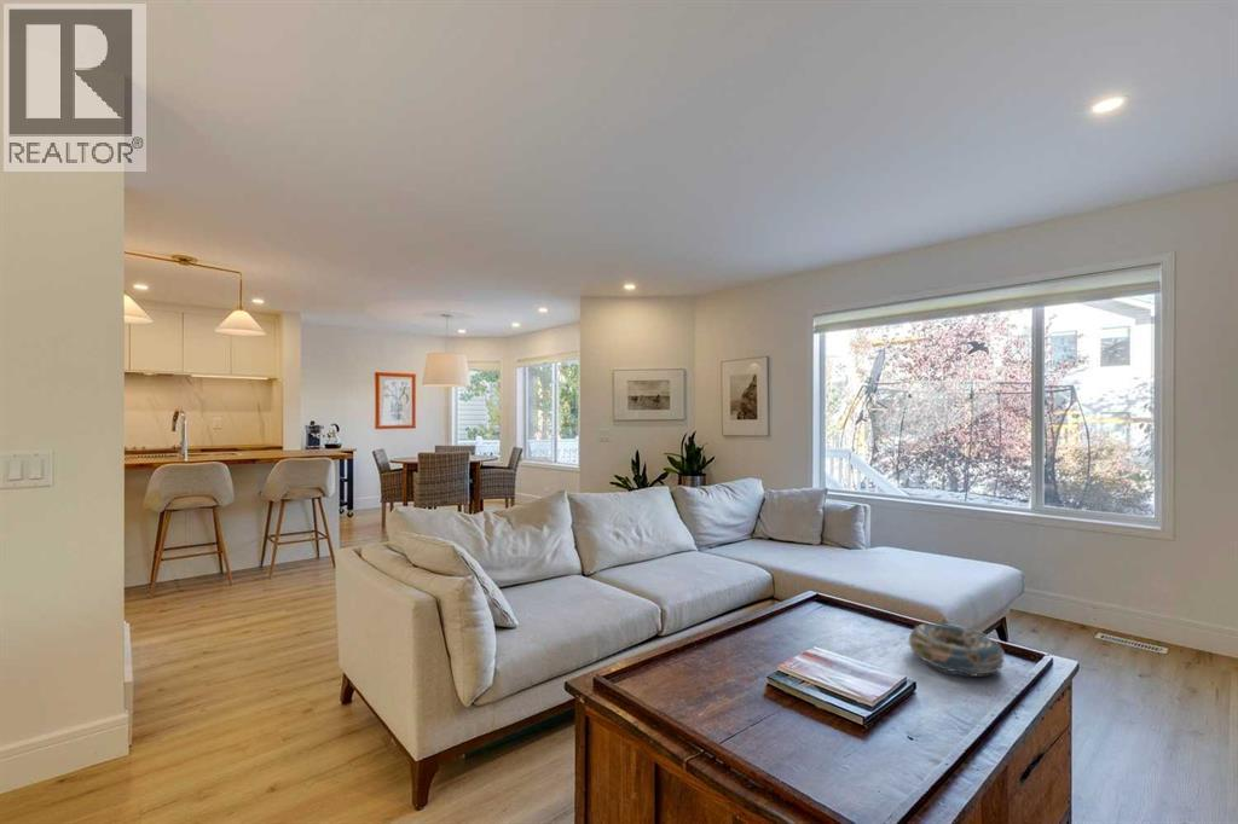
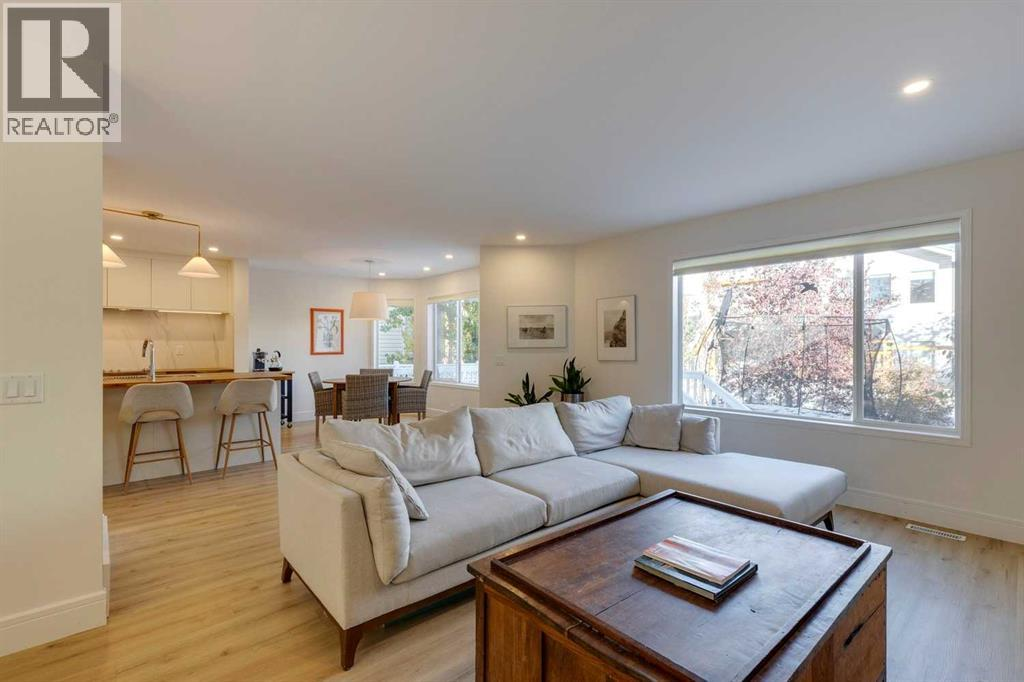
- decorative bowl (954, 648)
